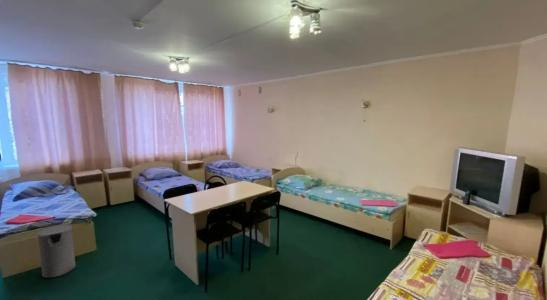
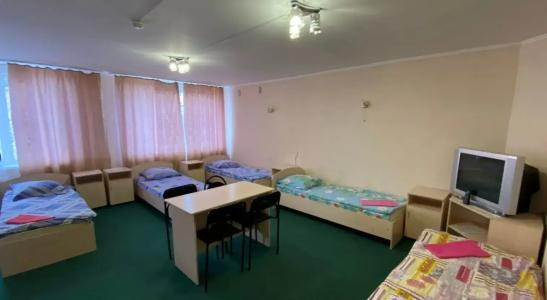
- trash bin (57, 249)
